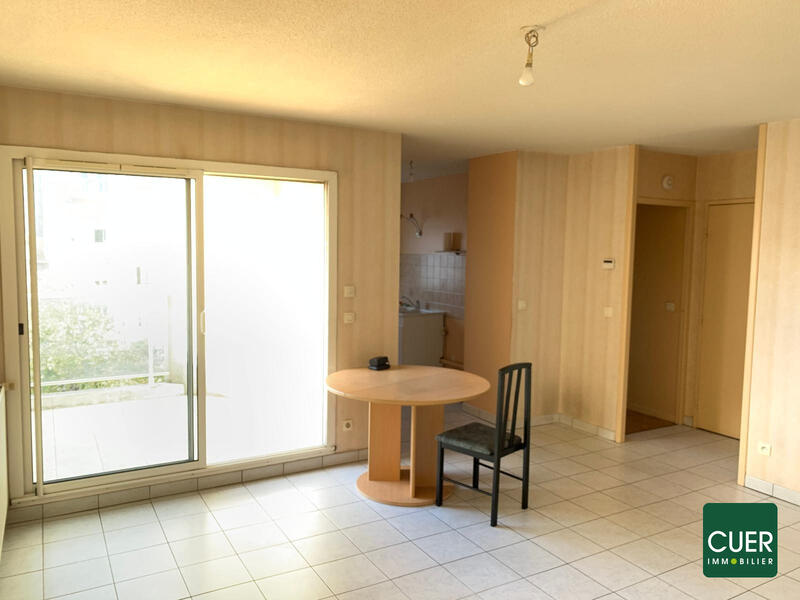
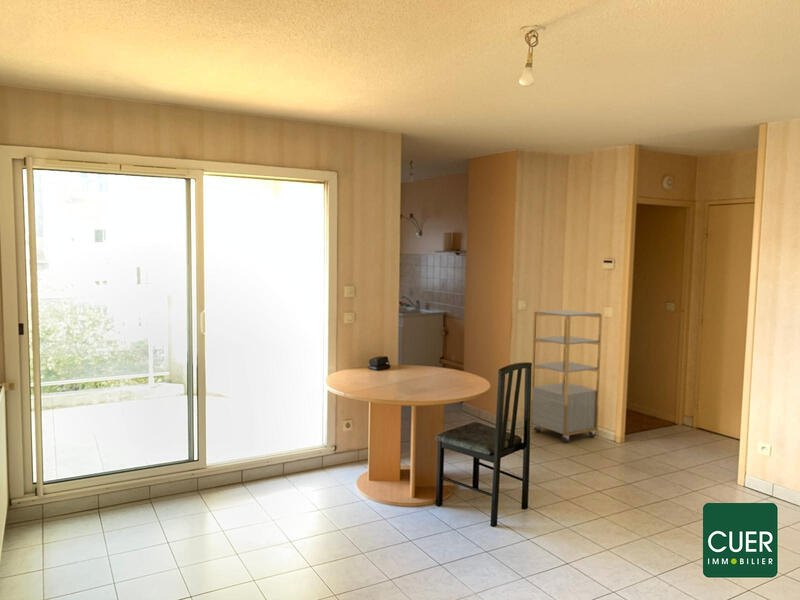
+ shelving unit (570, 371)
